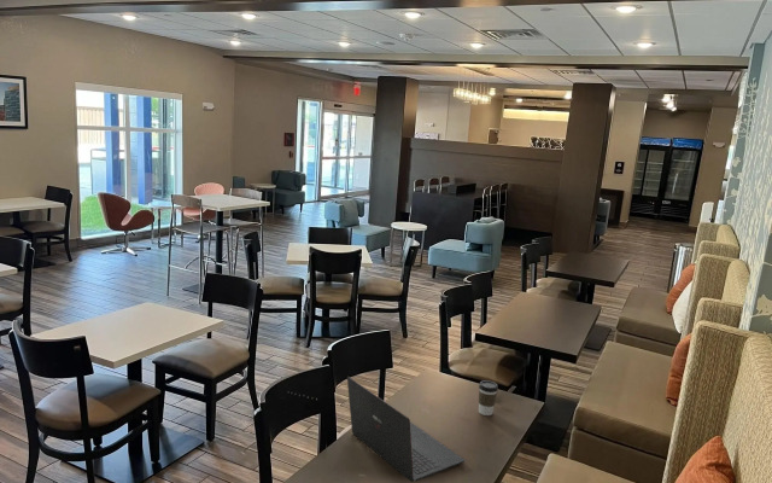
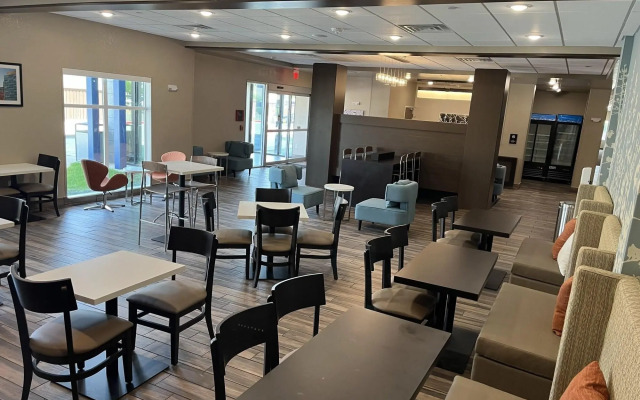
- coffee cup (486, 397)
- laptop (404, 418)
